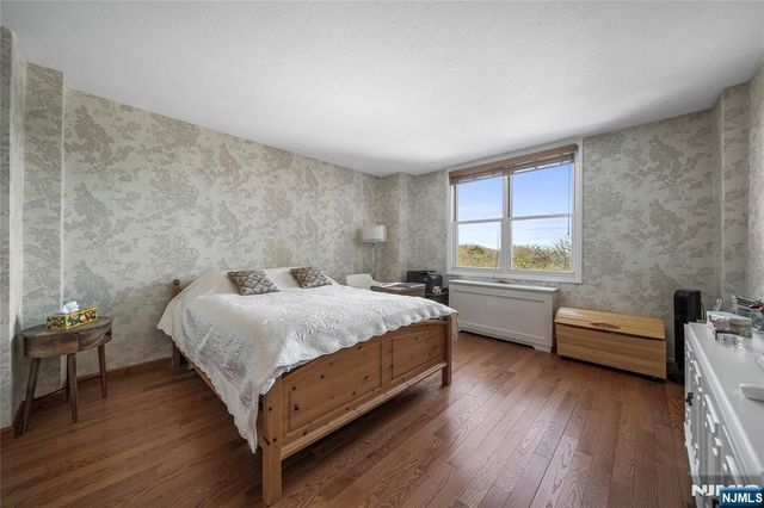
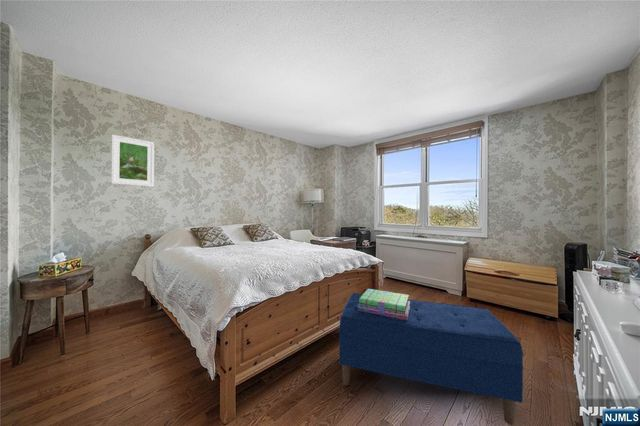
+ bench (416, 345)
+ stack of books (384, 302)
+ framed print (133, 161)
